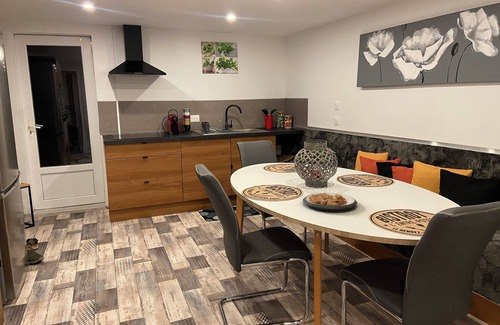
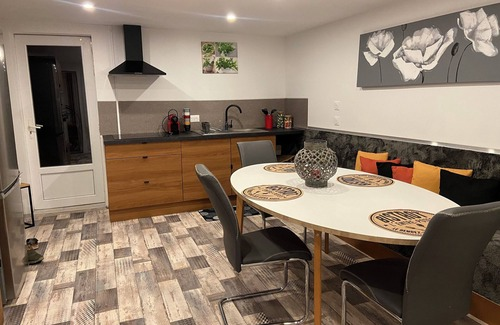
- plate (329, 199)
